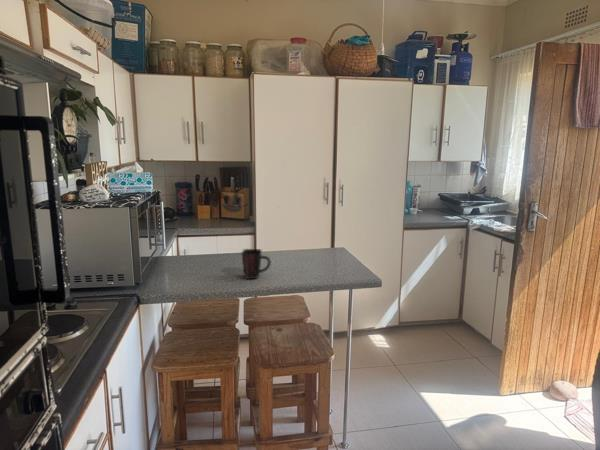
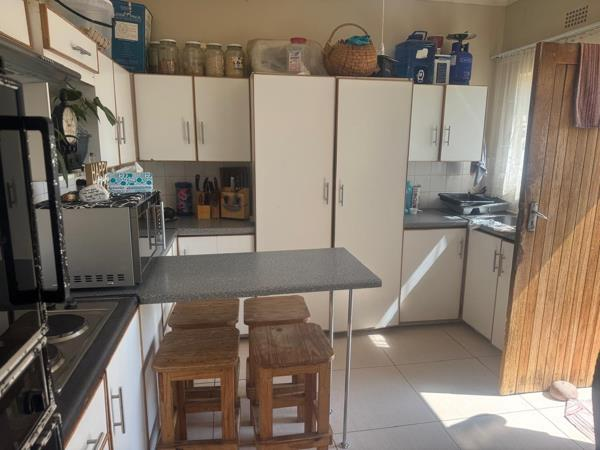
- mug (255, 263)
